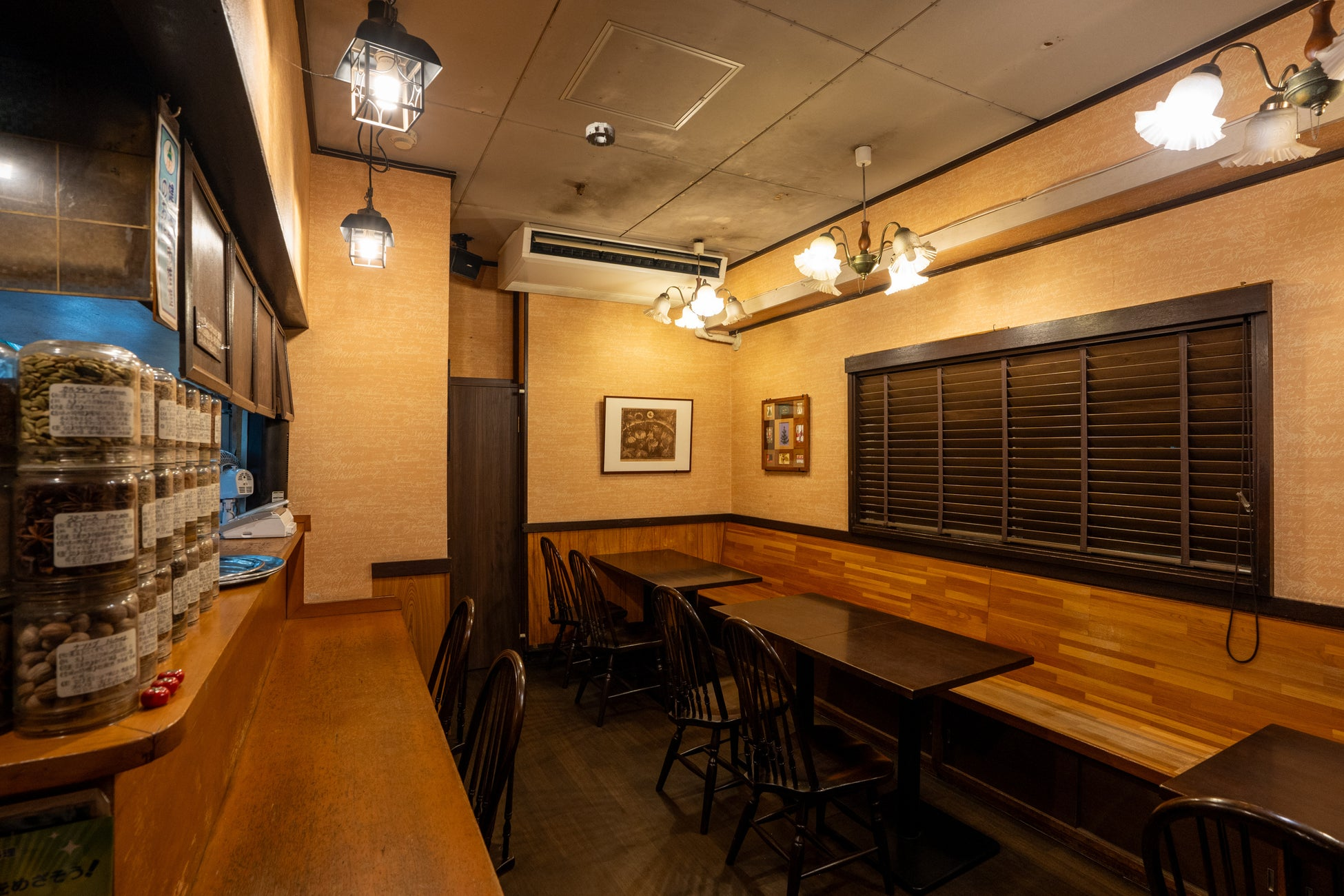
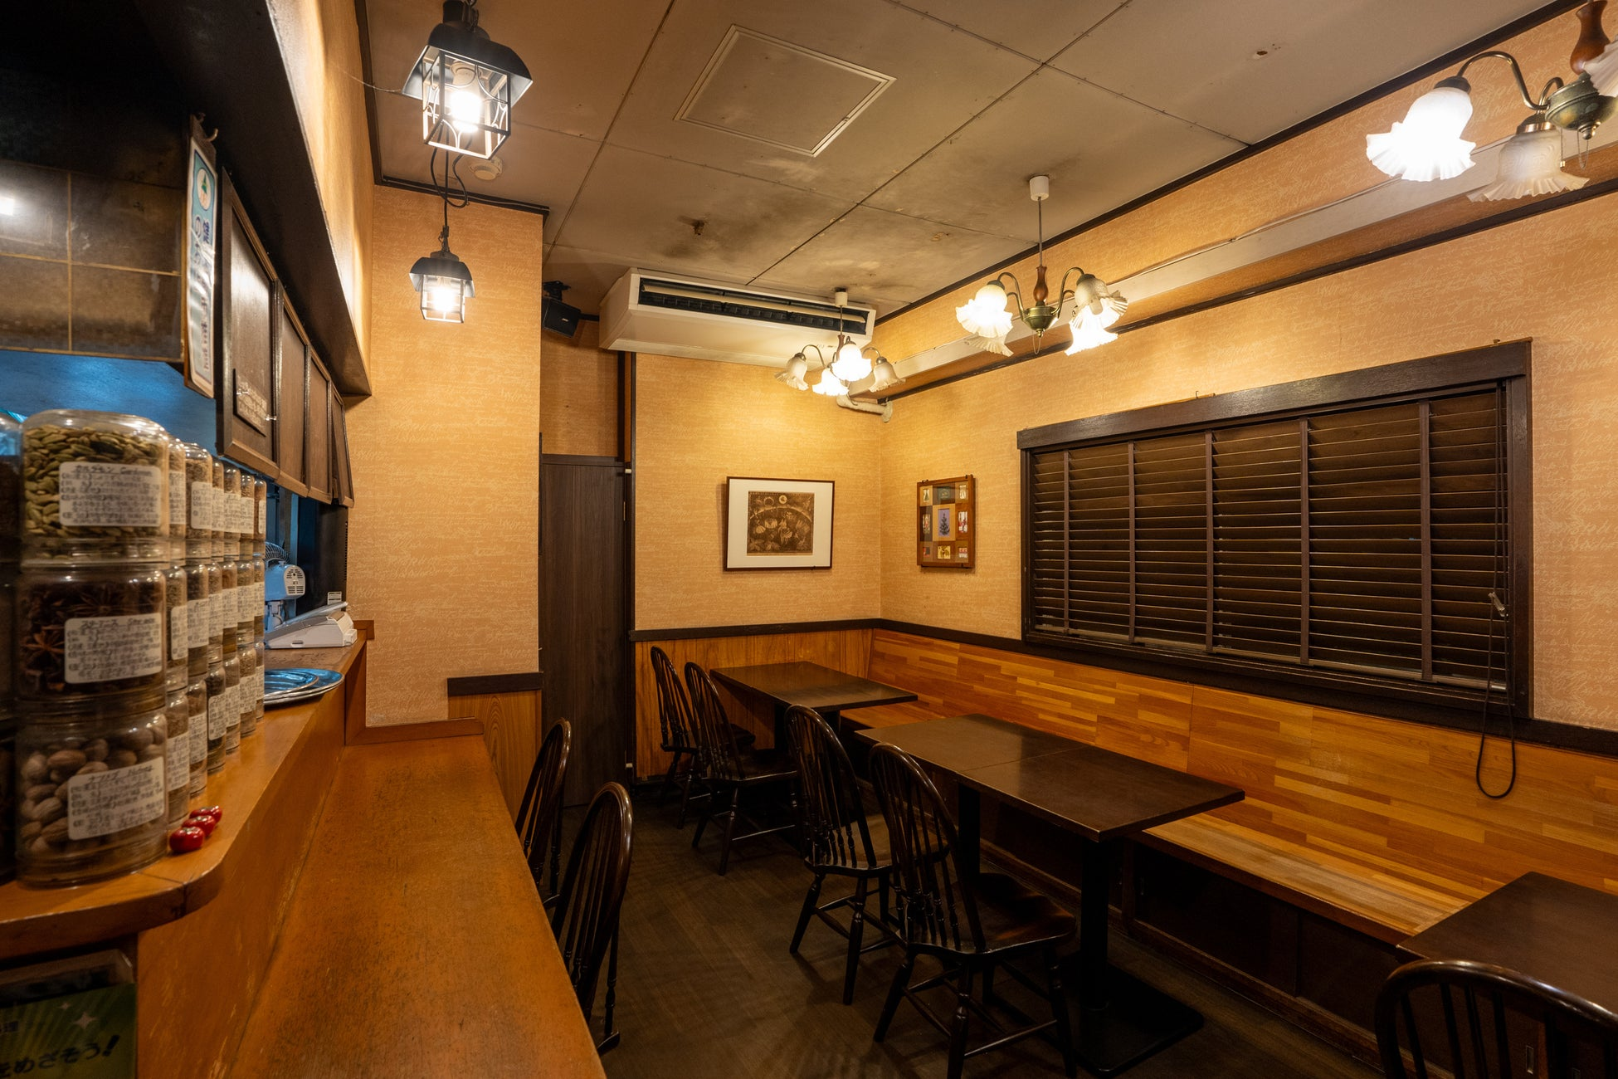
- smoke detector (600, 134)
